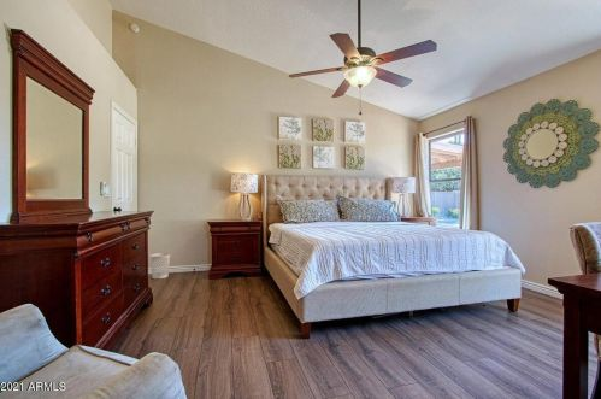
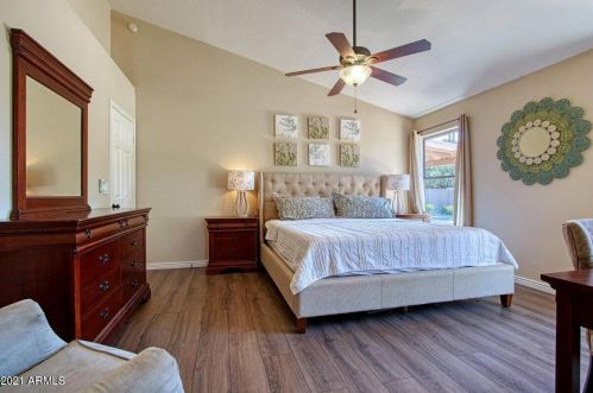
- wastebasket (159, 265)
